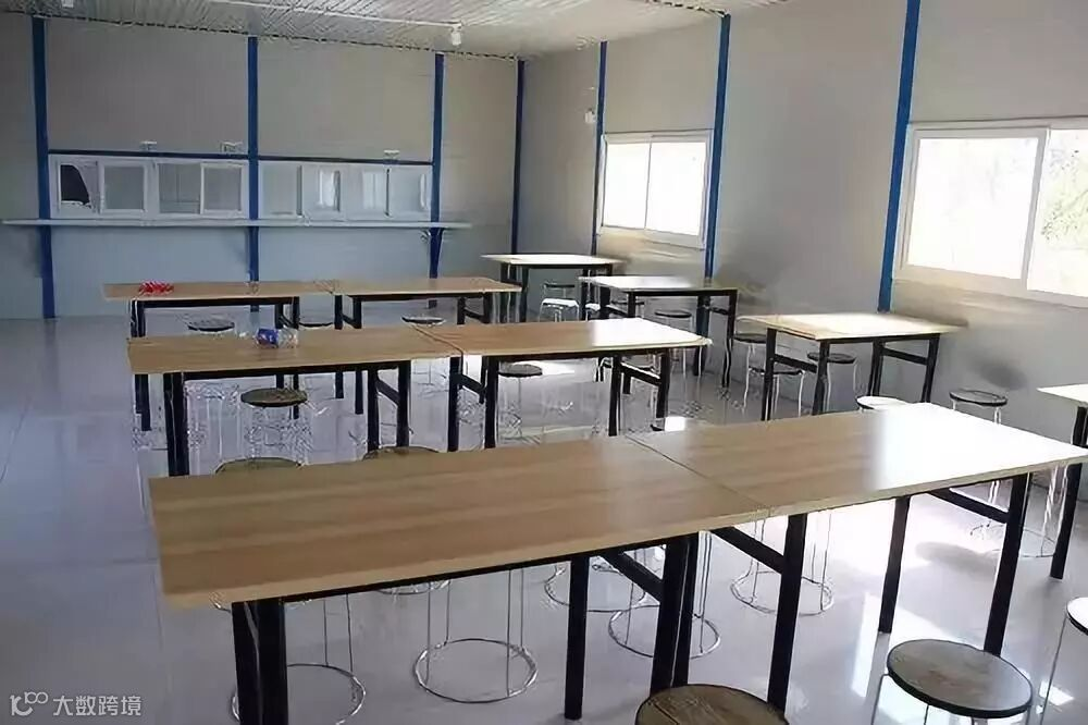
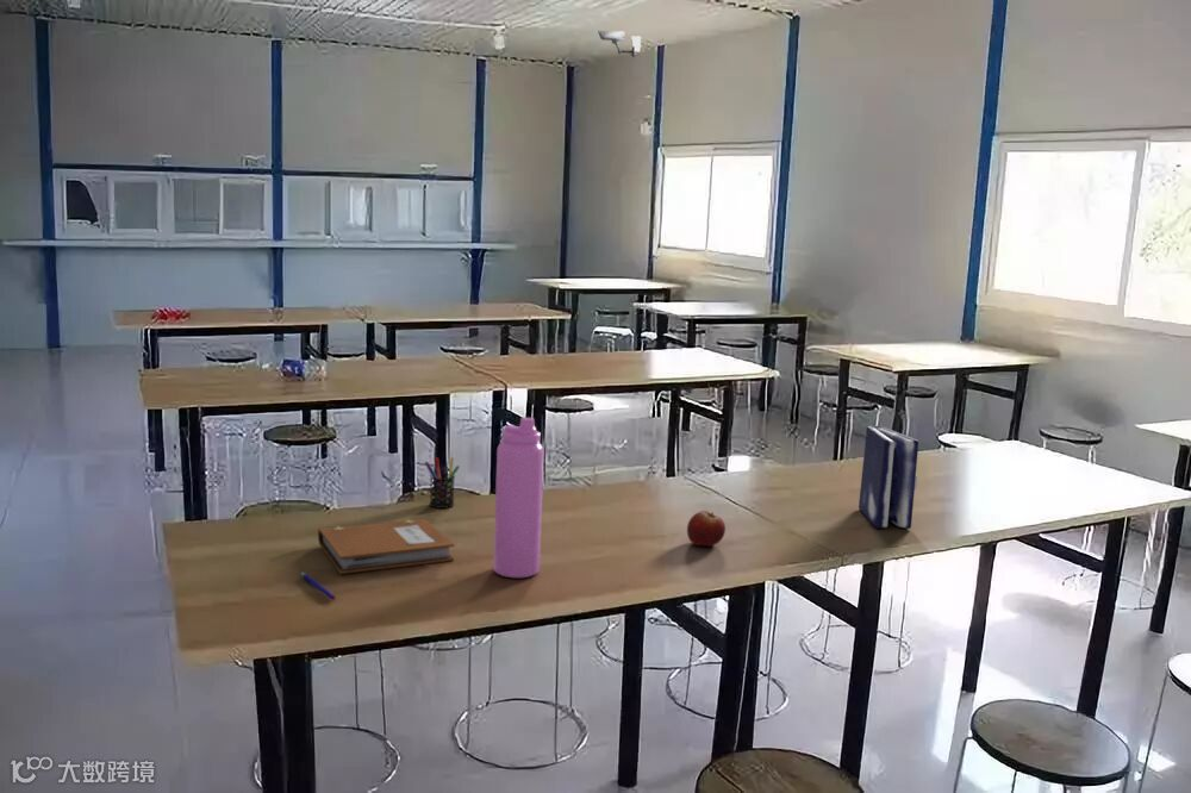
+ book (884, 476)
+ pen holder (443, 480)
+ notebook (387, 543)
+ security camera (618, 46)
+ water bottle (518, 494)
+ pen (317, 585)
+ fruit (705, 529)
